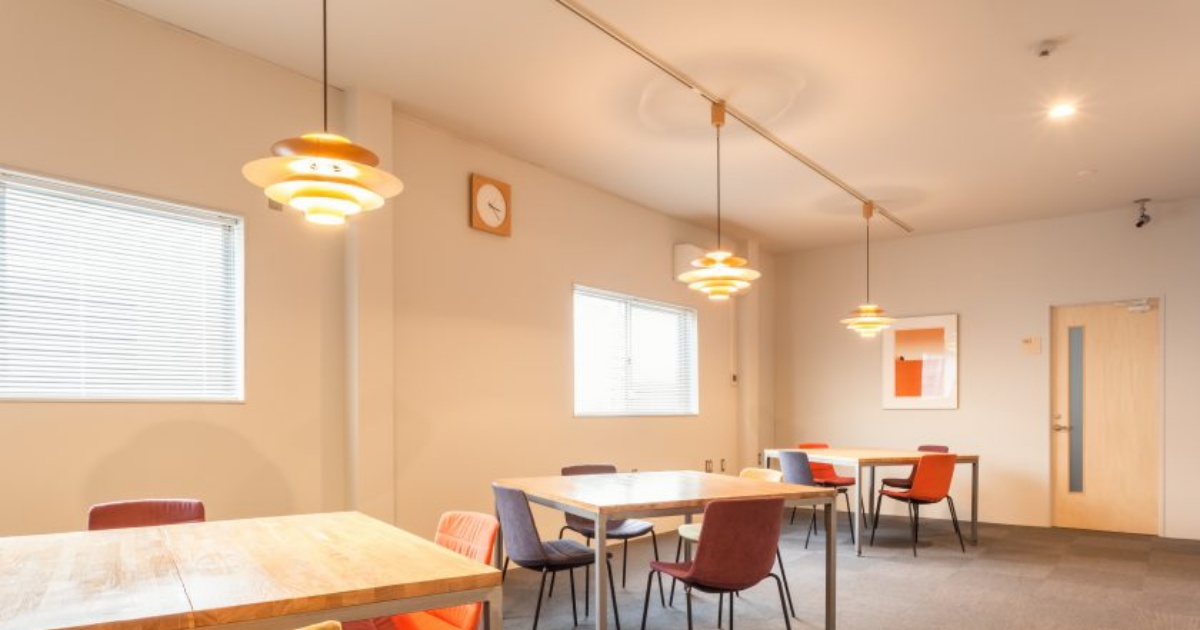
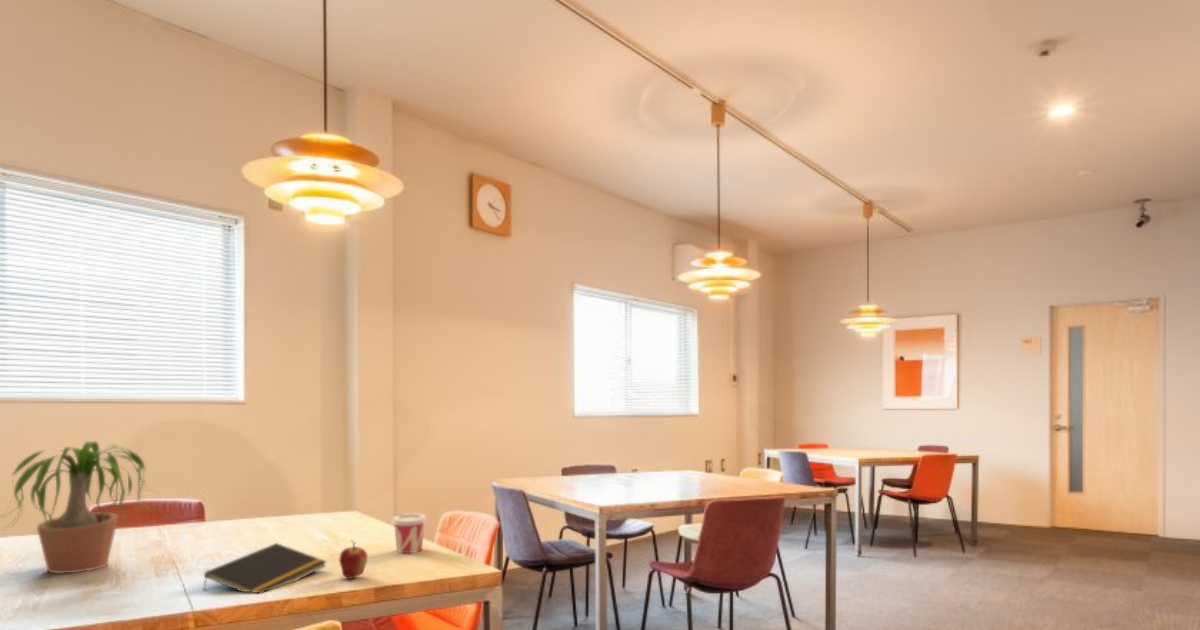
+ notepad (268, 568)
+ fruit (353, 556)
+ potted plant (91, 500)
+ cup (409, 533)
